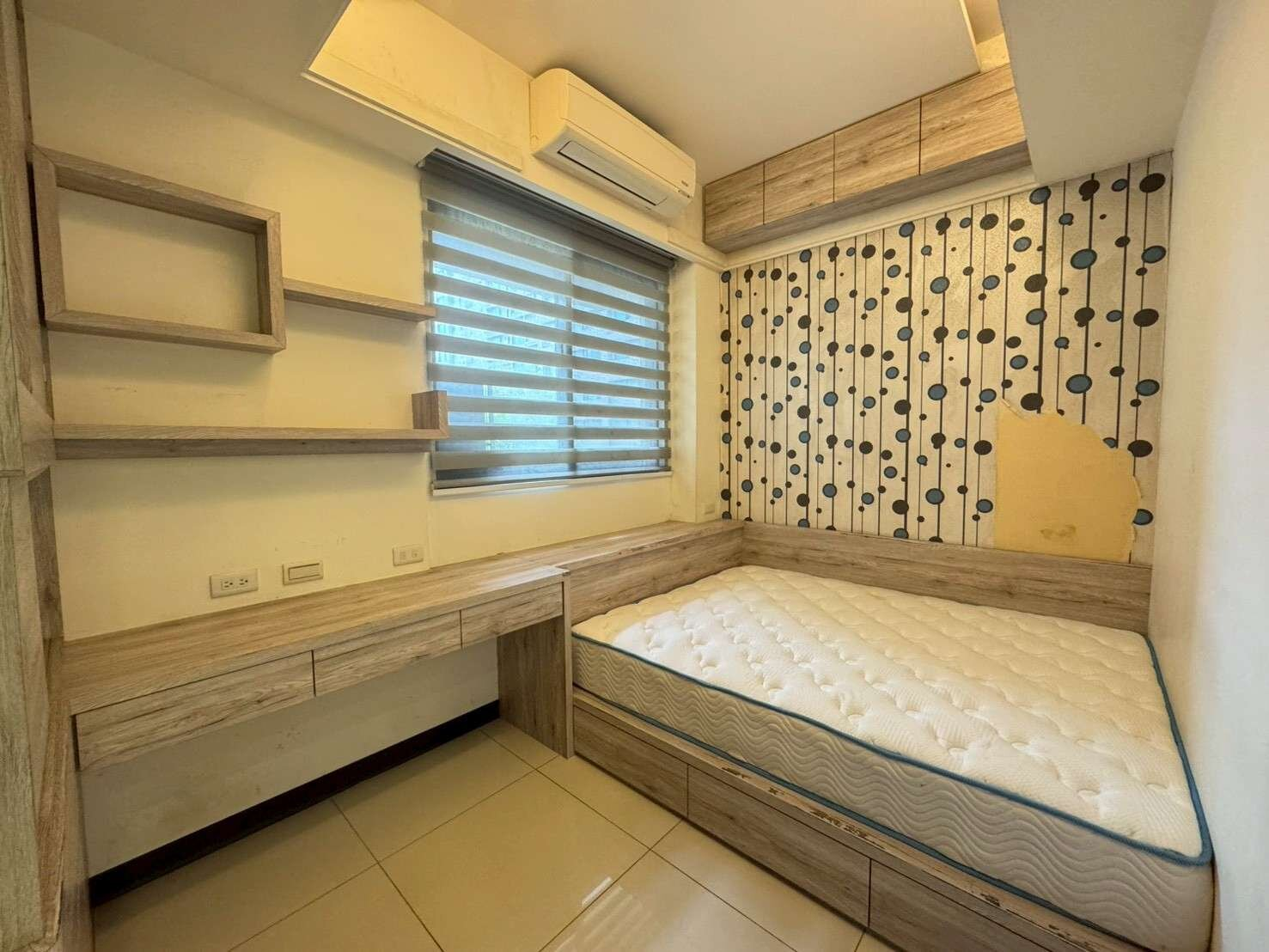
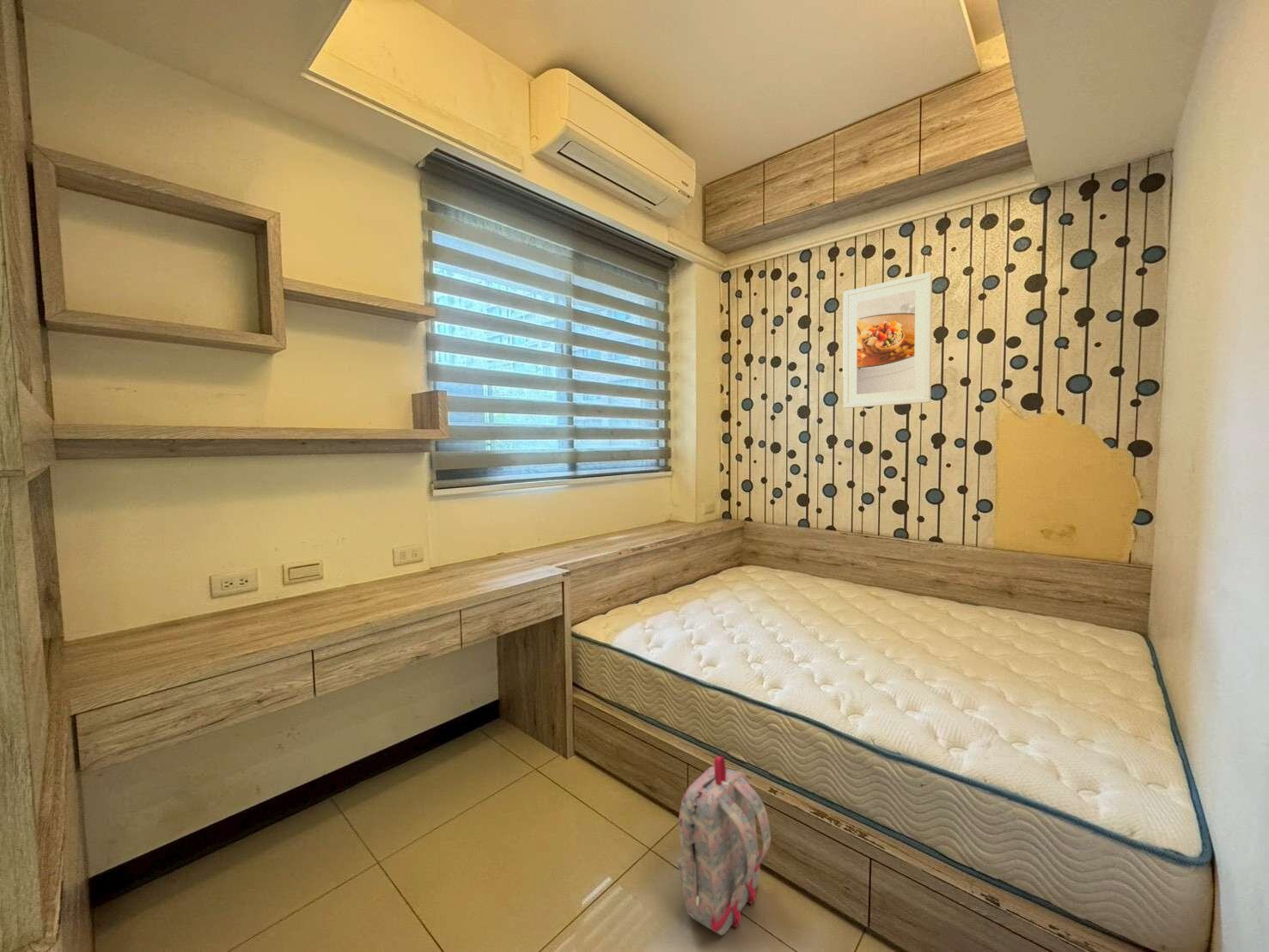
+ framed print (885, 344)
+ backpack (724, 832)
